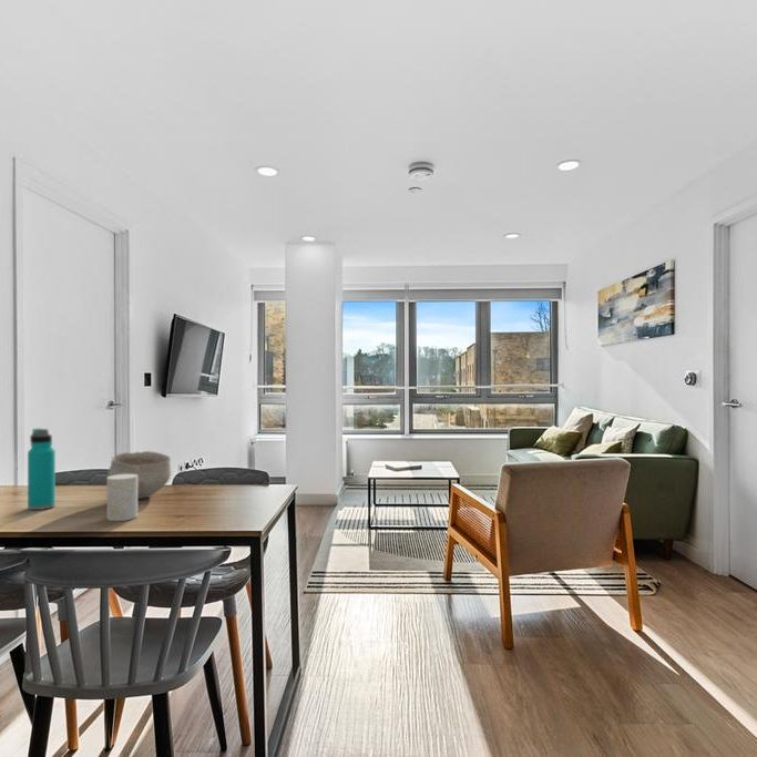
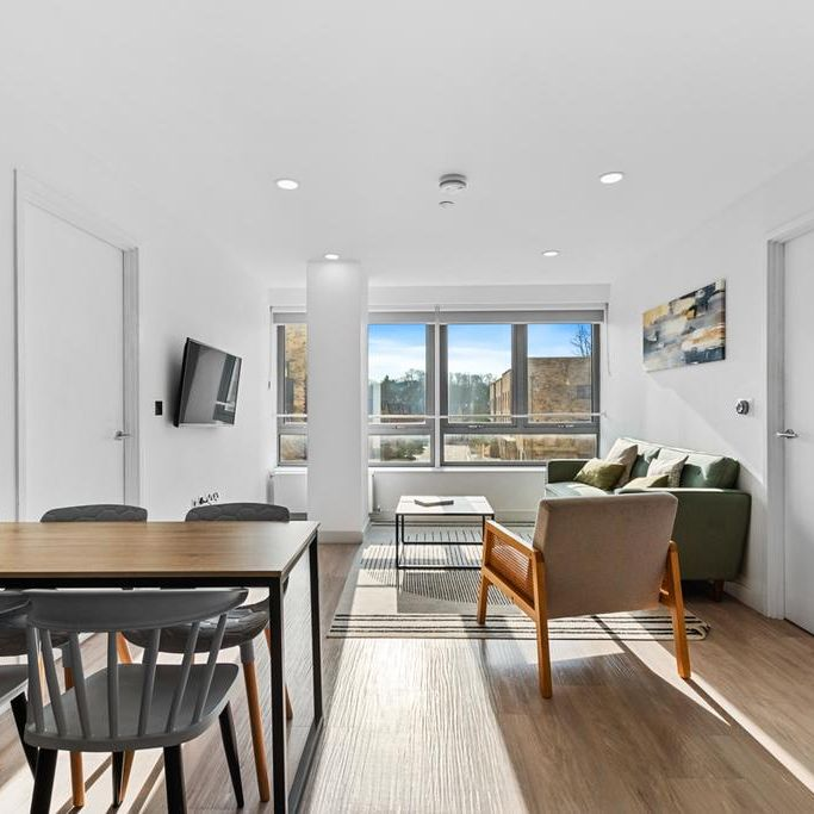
- bowl (140, 475)
- cup (122, 497)
- water bottle (41, 468)
